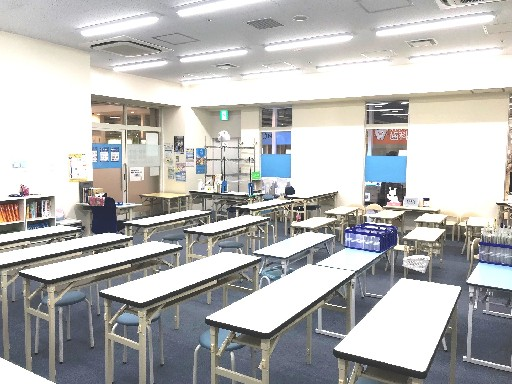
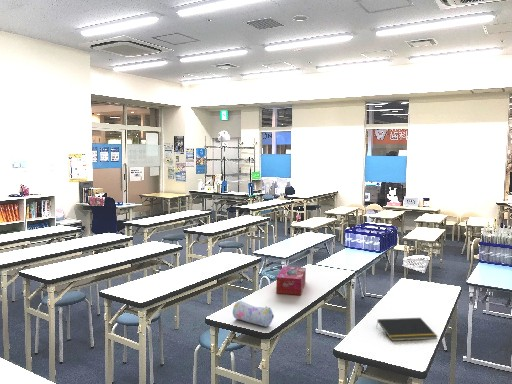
+ tissue box (291, 279)
+ pencil case (252, 313)
+ notepad (406, 328)
